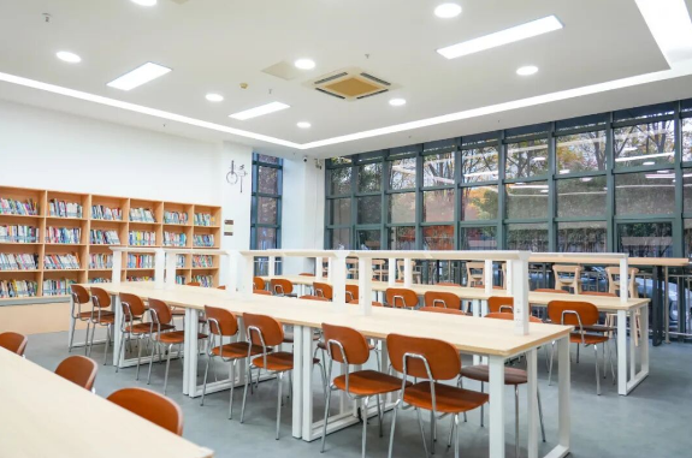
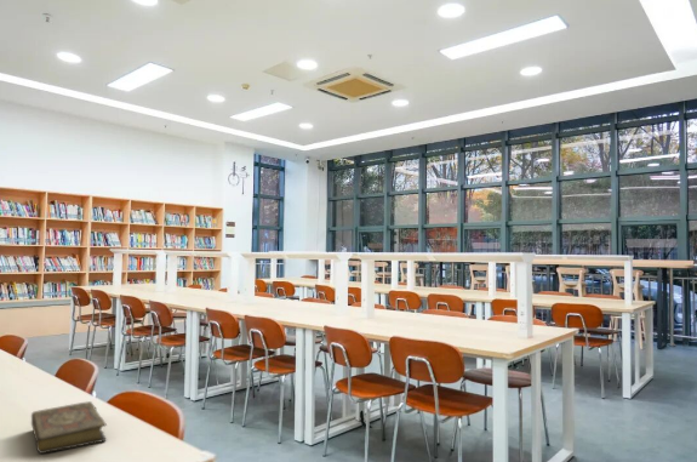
+ book (67, 424)
